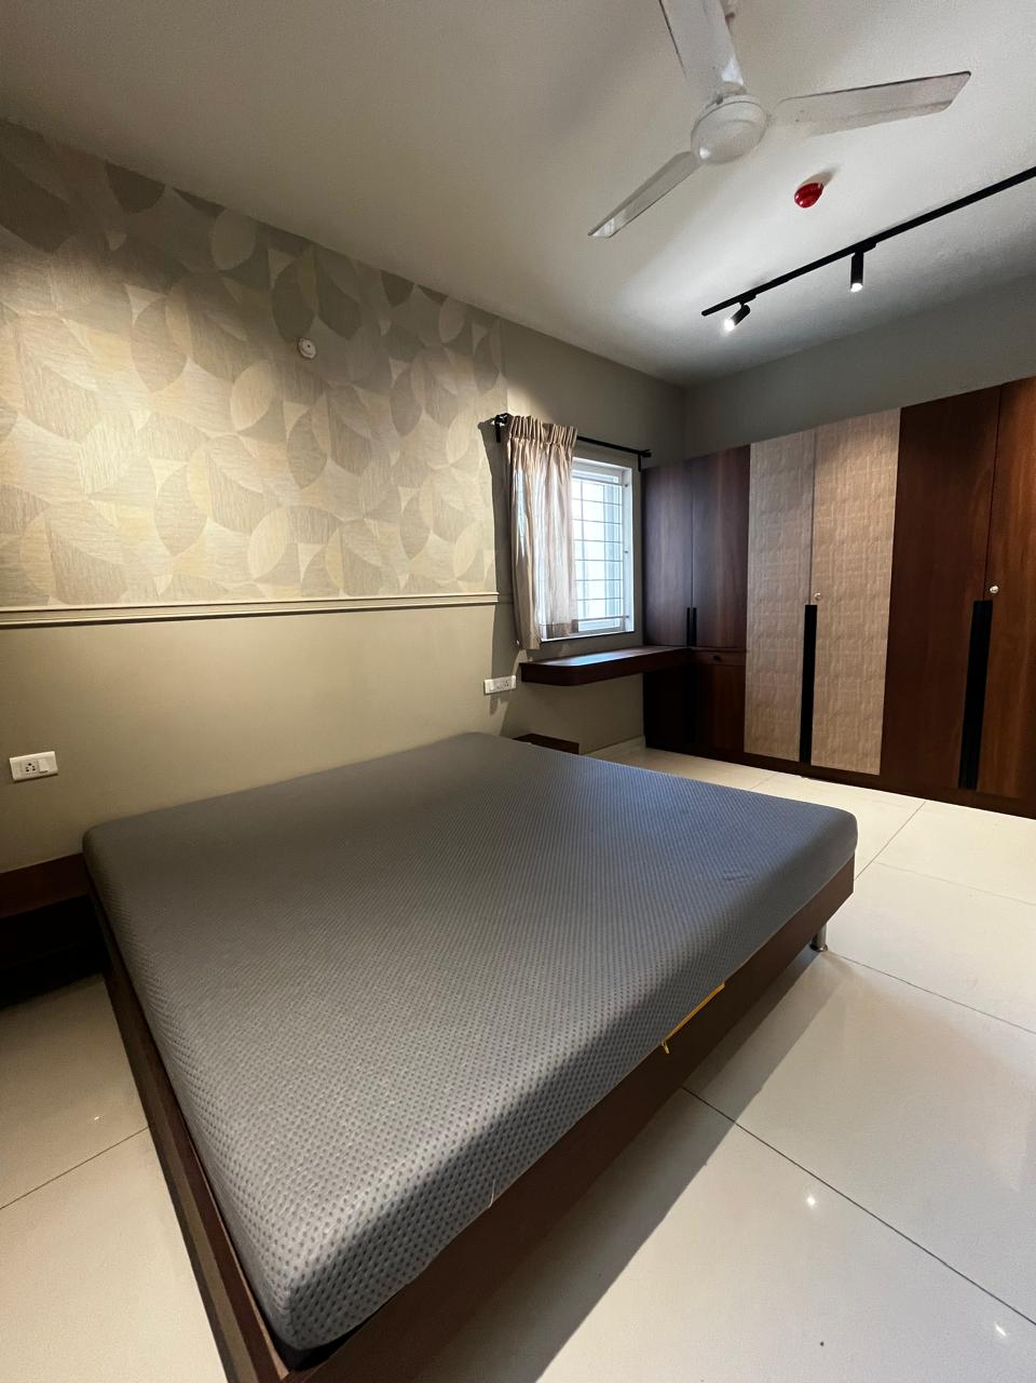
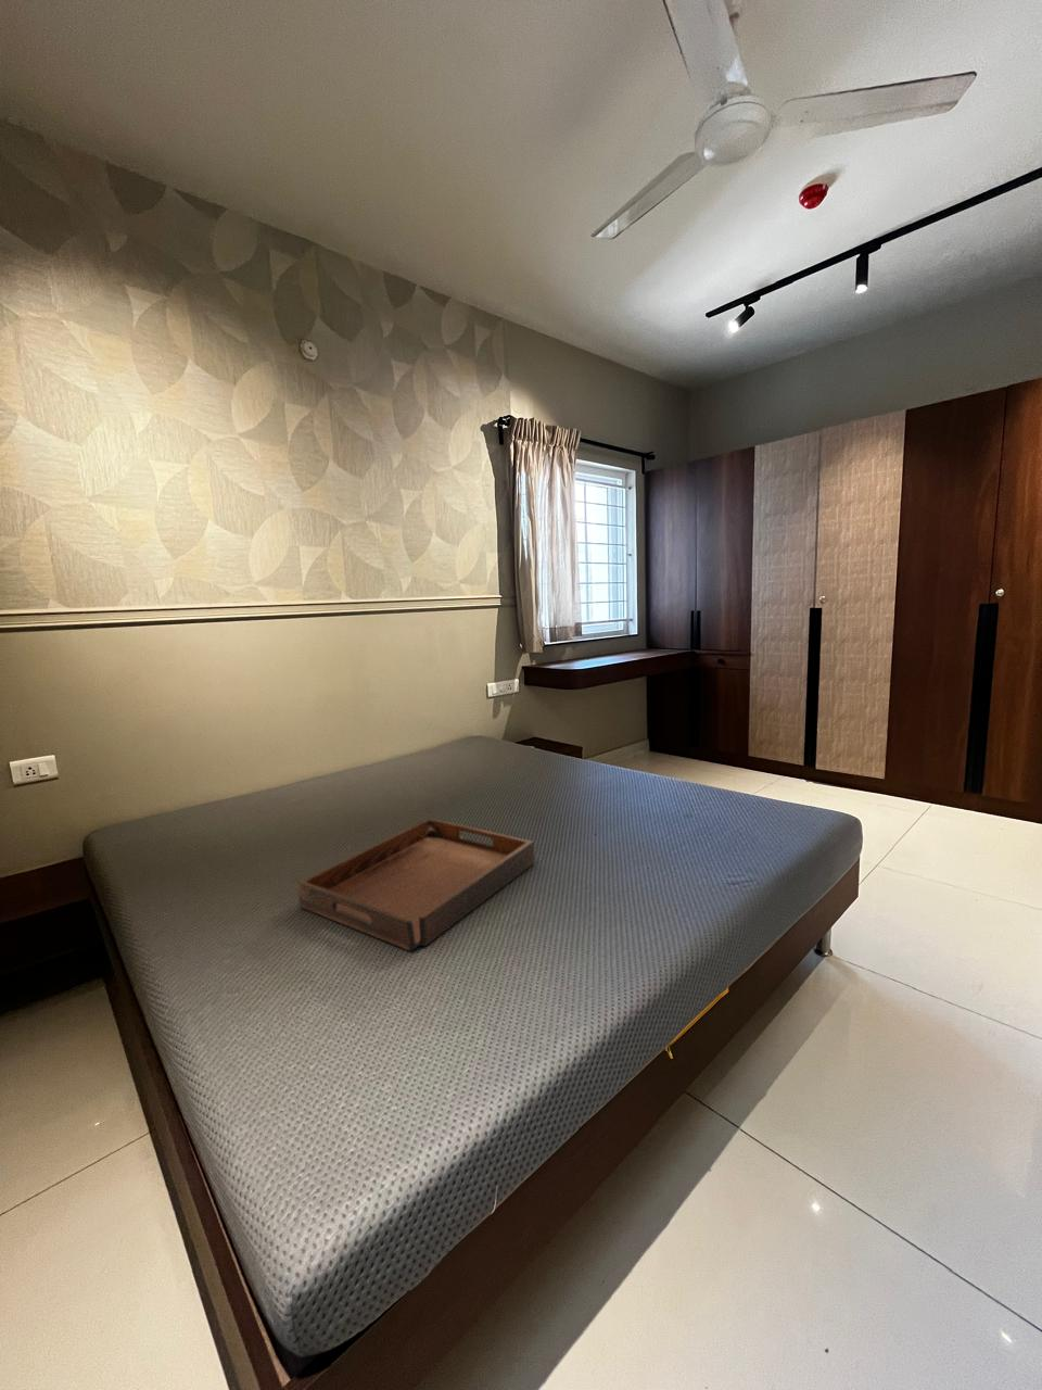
+ serving tray (422, 871)
